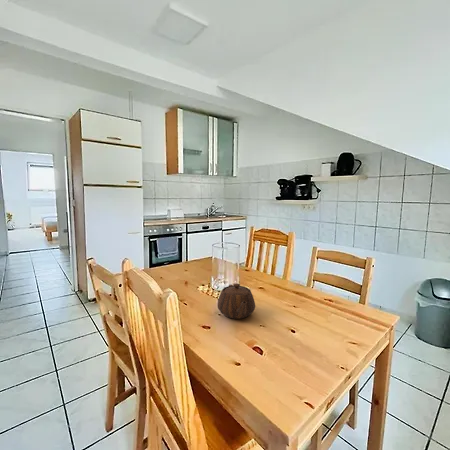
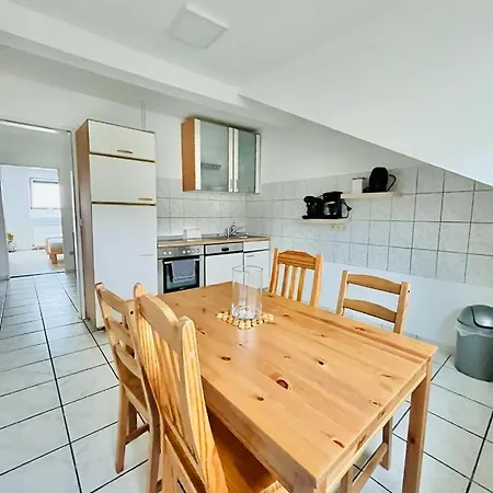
- teapot (236, 299)
